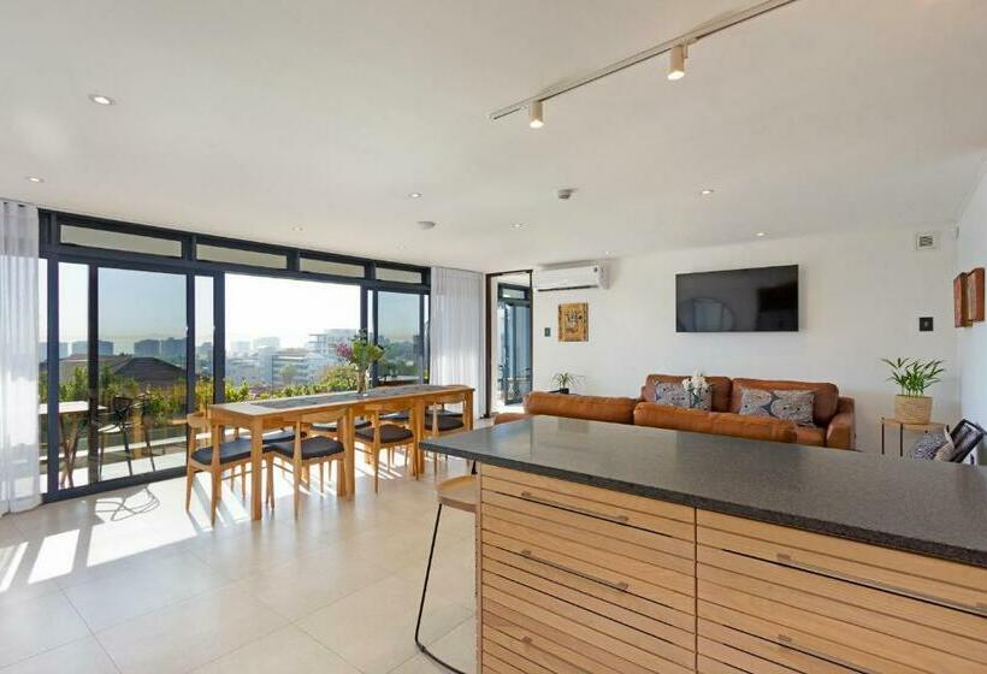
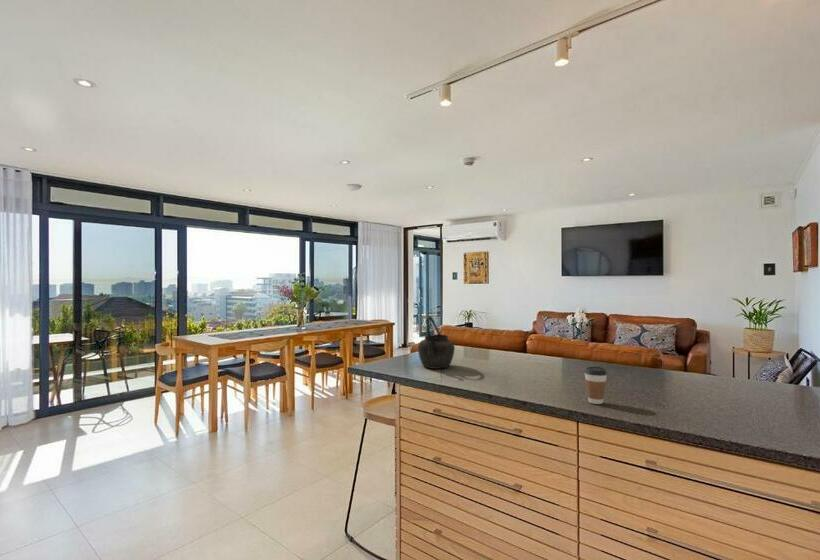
+ coffee cup (595, 385)
+ kettle (433, 342)
